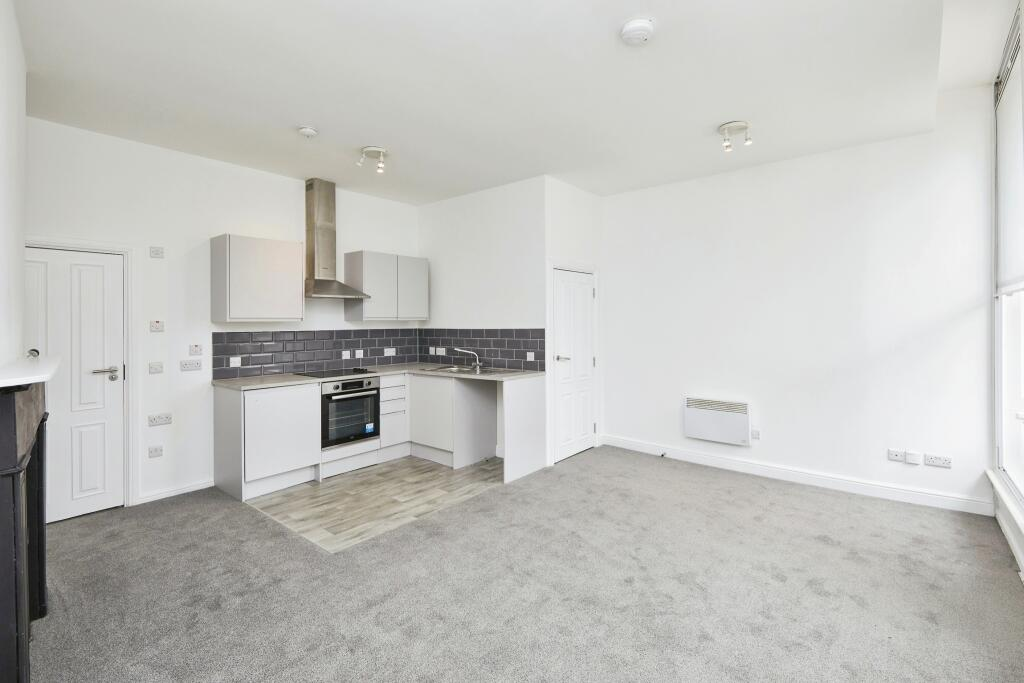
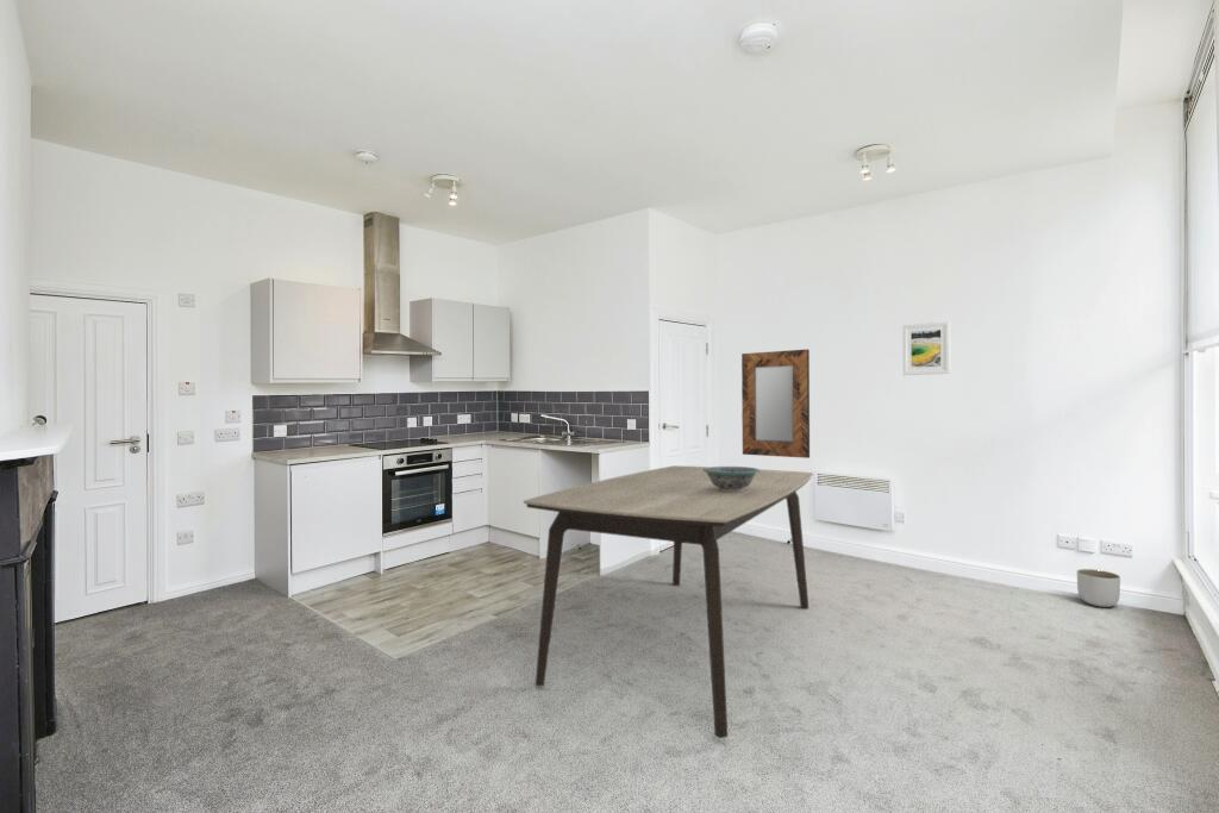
+ dining table (680, 563)
+ home mirror (774, 404)
+ decorative bowl (730, 479)
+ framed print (925, 349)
+ planter (1098, 588)
